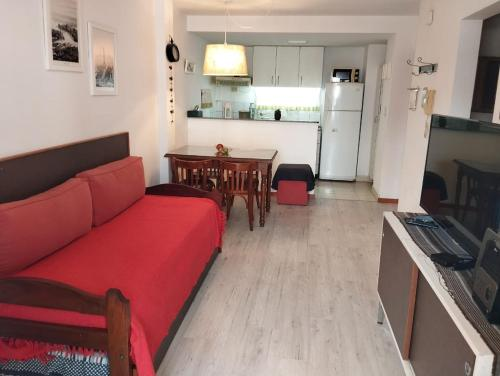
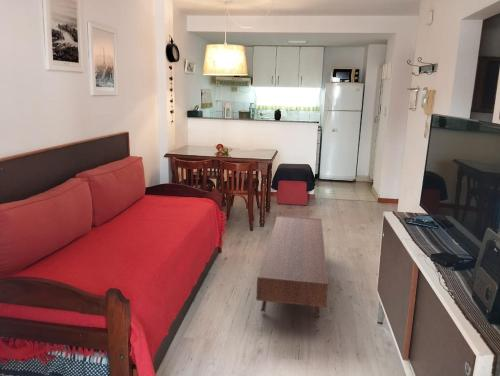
+ coffee table (294, 265)
